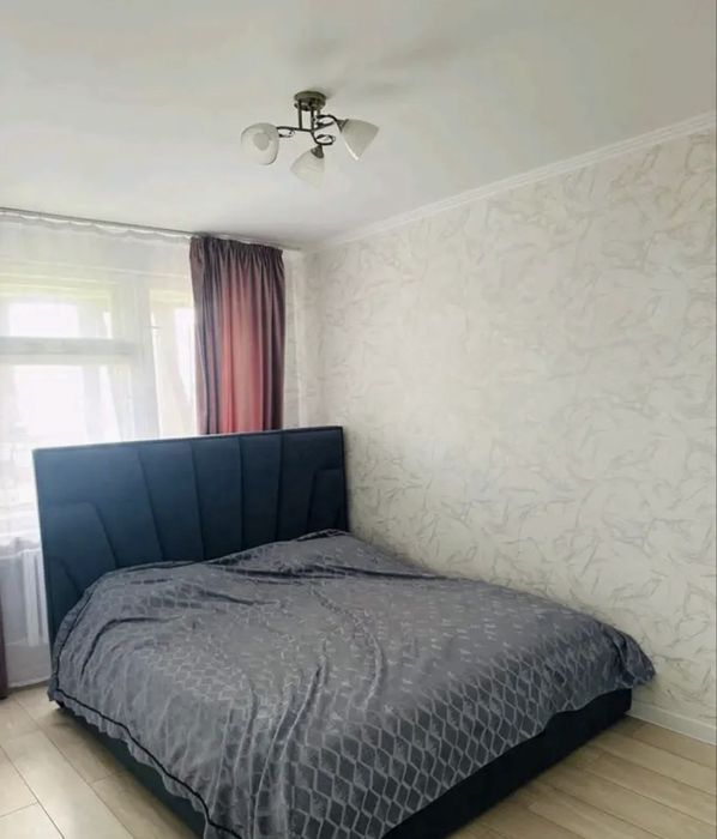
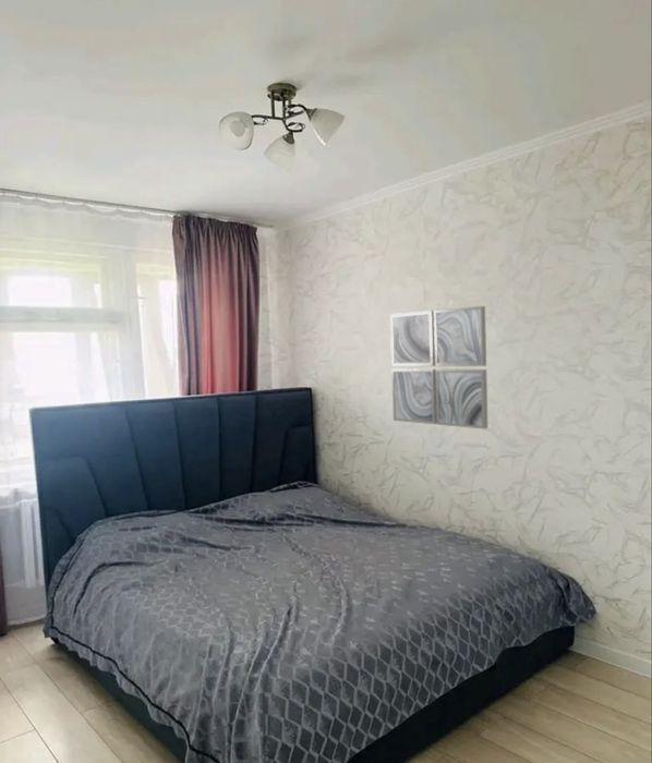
+ wall art (435, 365)
